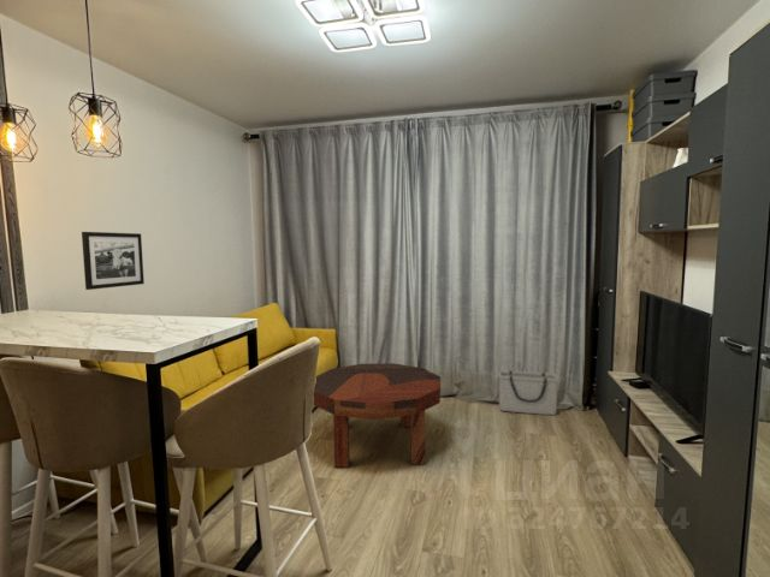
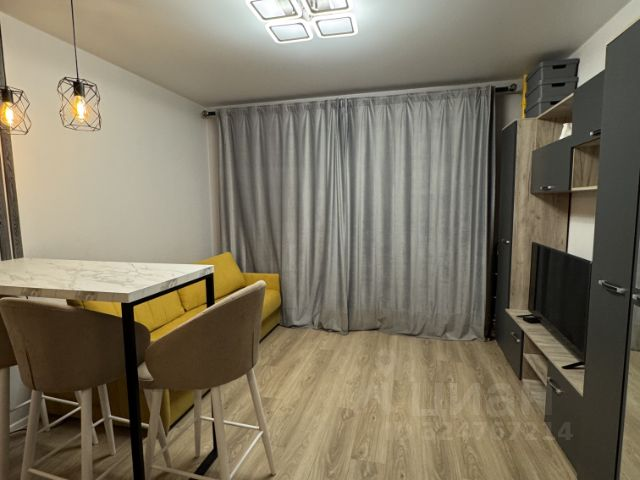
- picture frame (114, 260)
- coffee table (377, 412)
- storage bin (527, 392)
